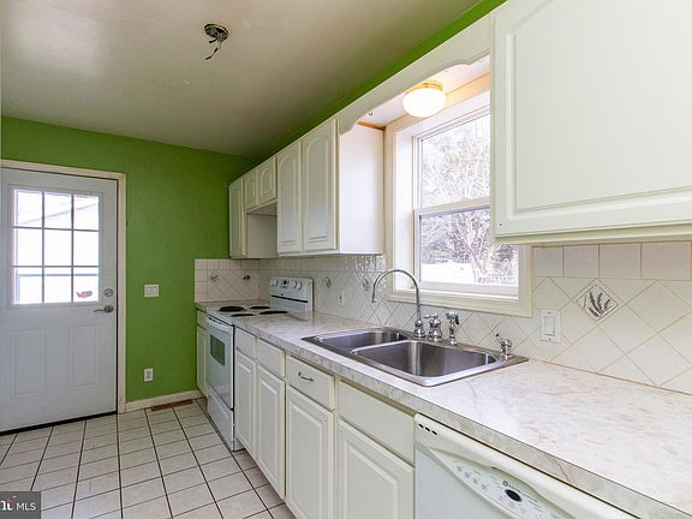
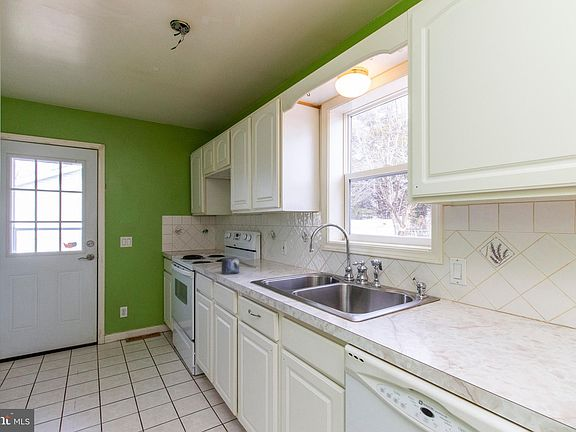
+ small box (230, 265)
